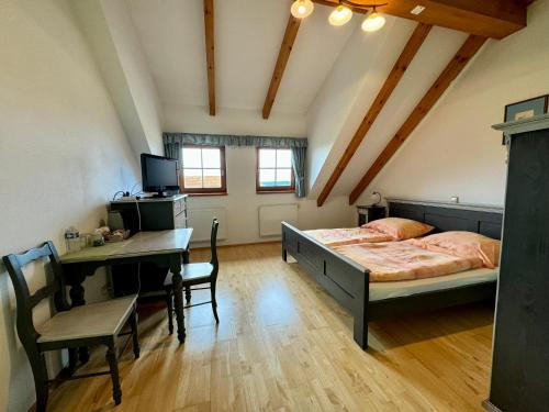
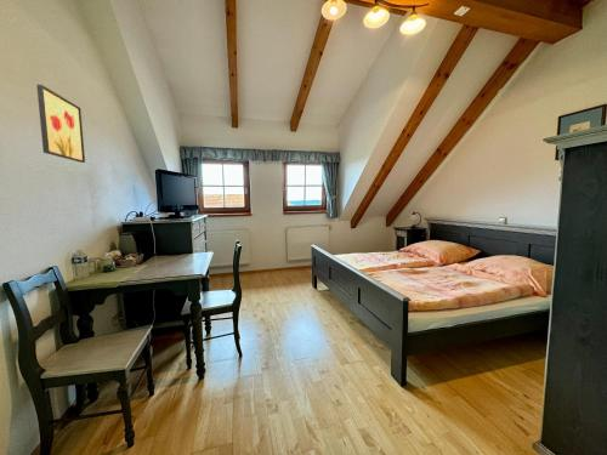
+ wall art (62, 127)
